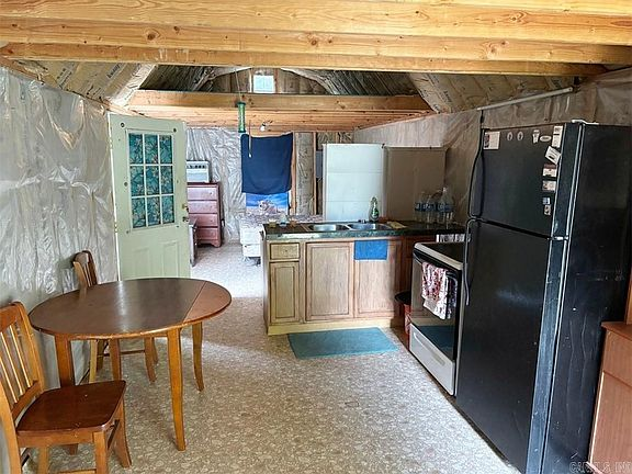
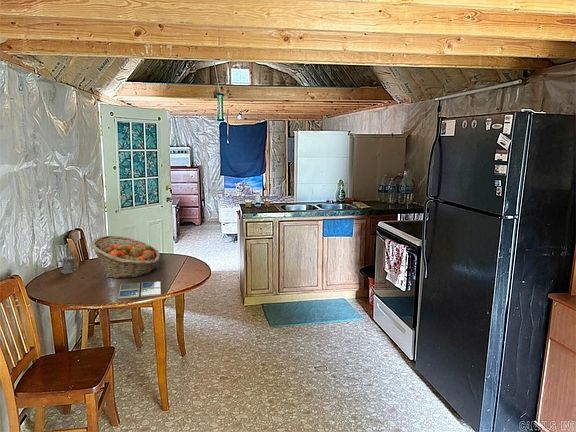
+ drink coaster (139, 289)
+ fruit basket (126, 254)
+ pepper shaker (67, 264)
